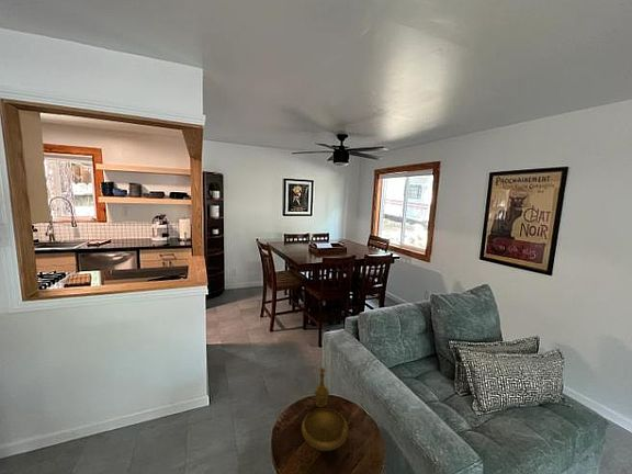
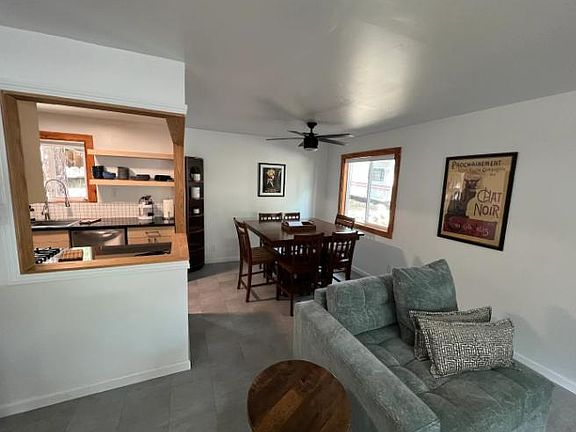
- decorative bowl (324, 405)
